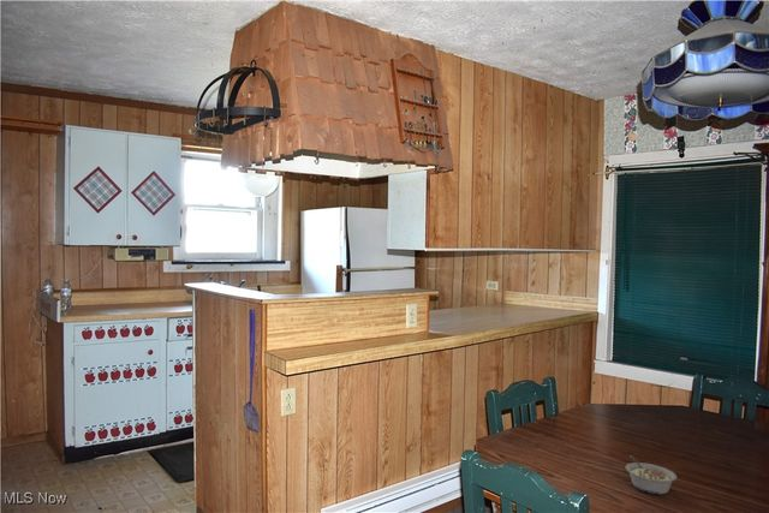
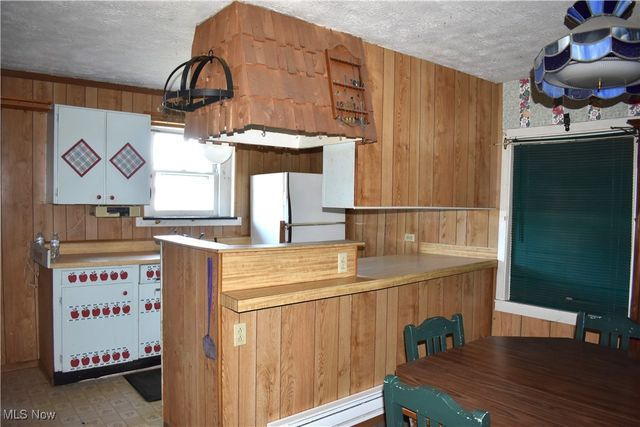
- legume (648, 477)
